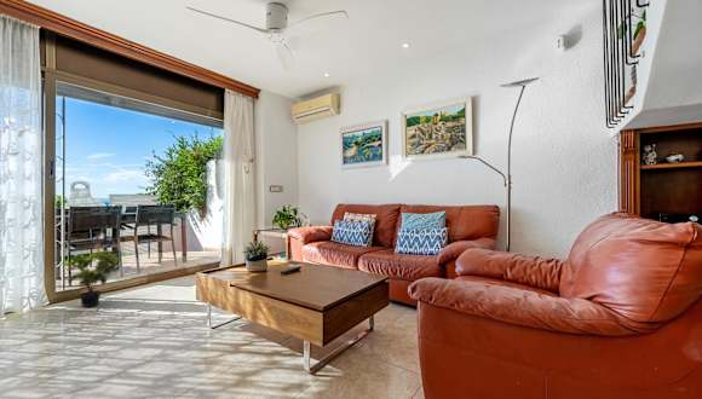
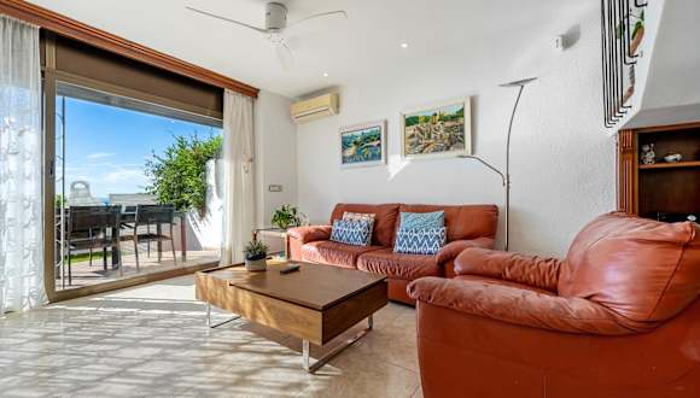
- potted plant (94, 276)
